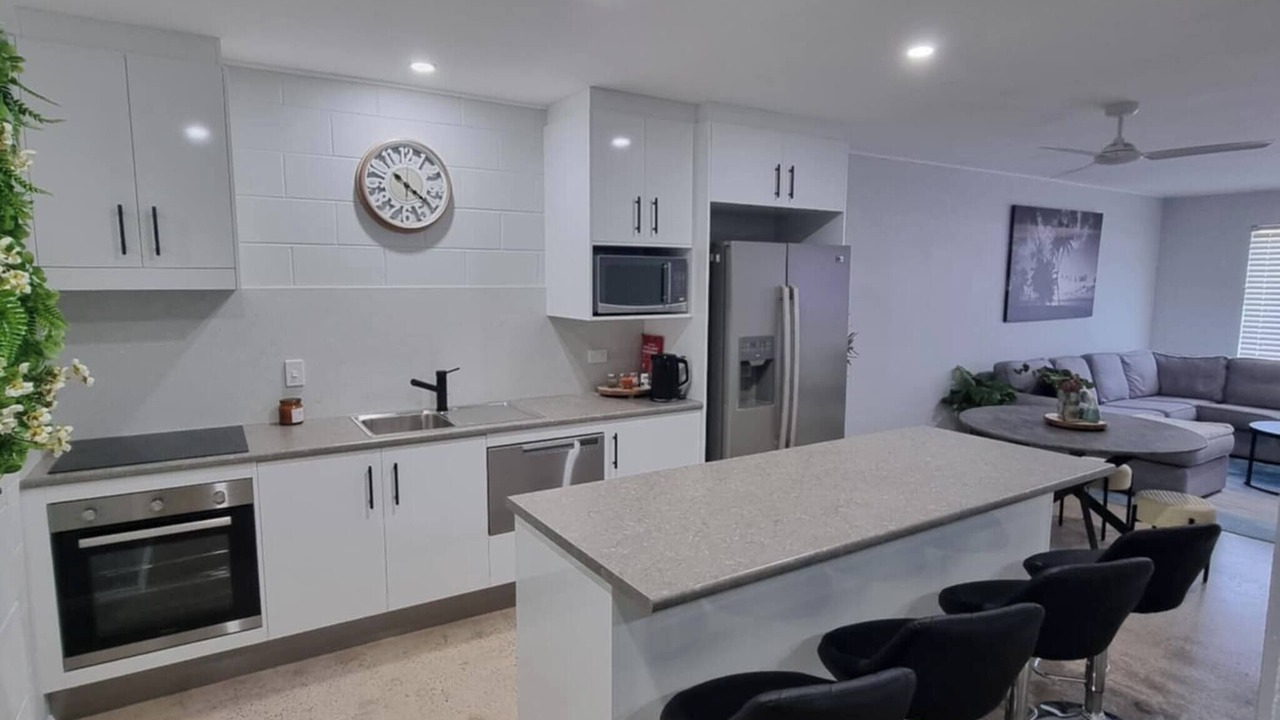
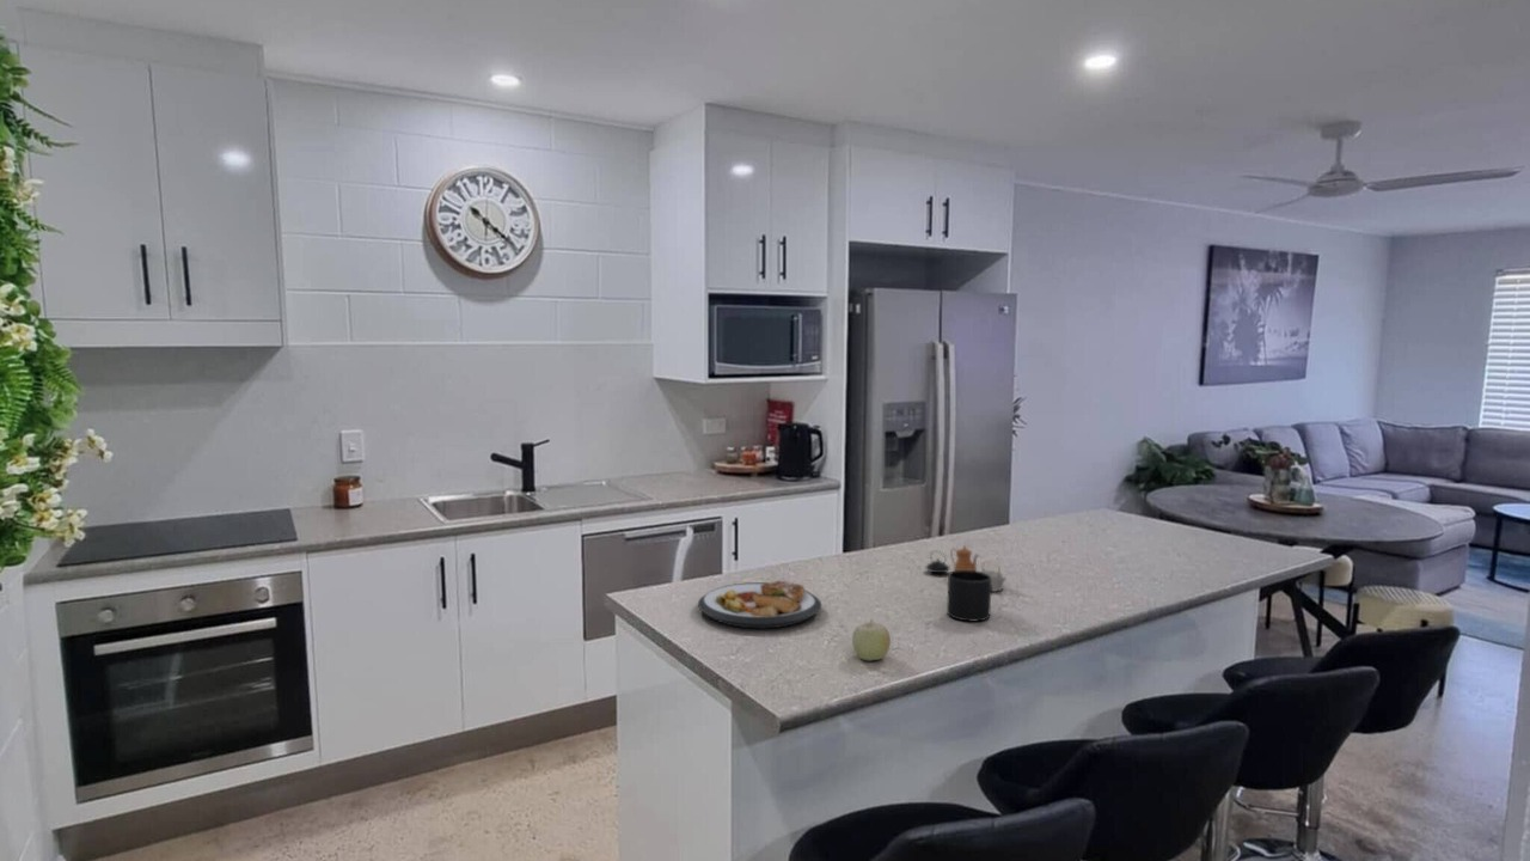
+ mug (973, 594)
+ teapot (966, 562)
+ fruit (870, 637)
+ plate (759, 599)
